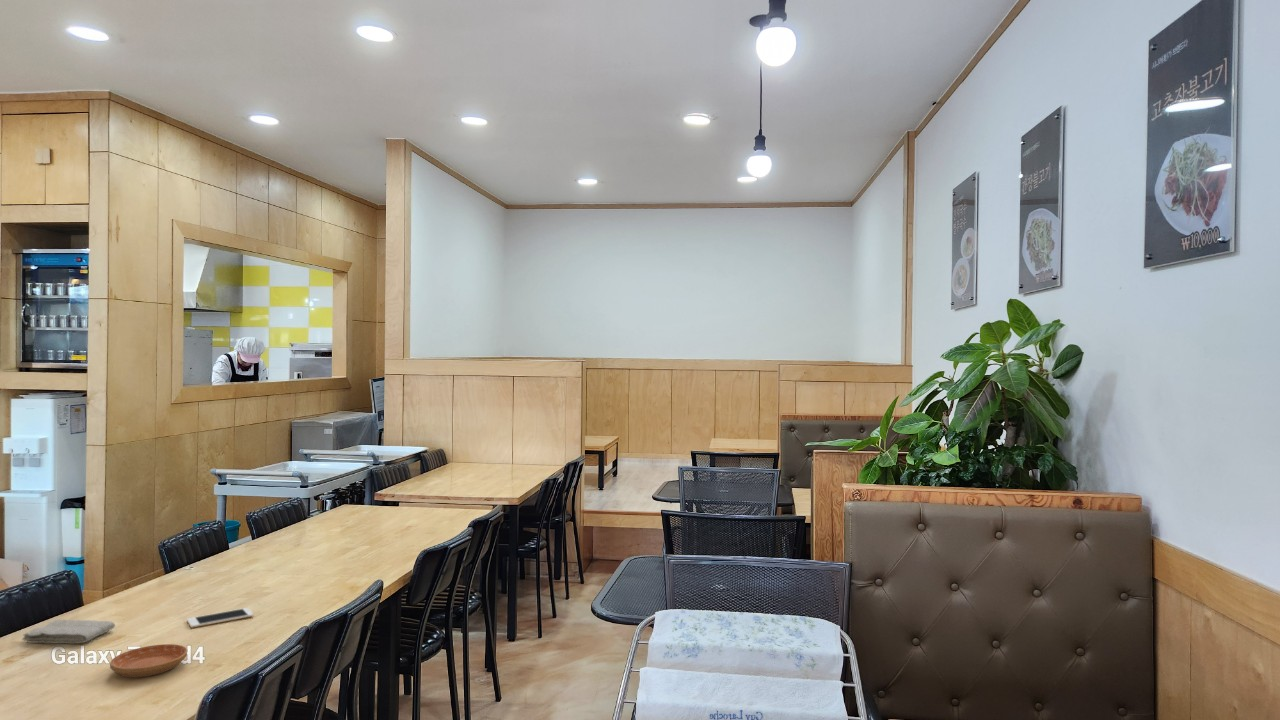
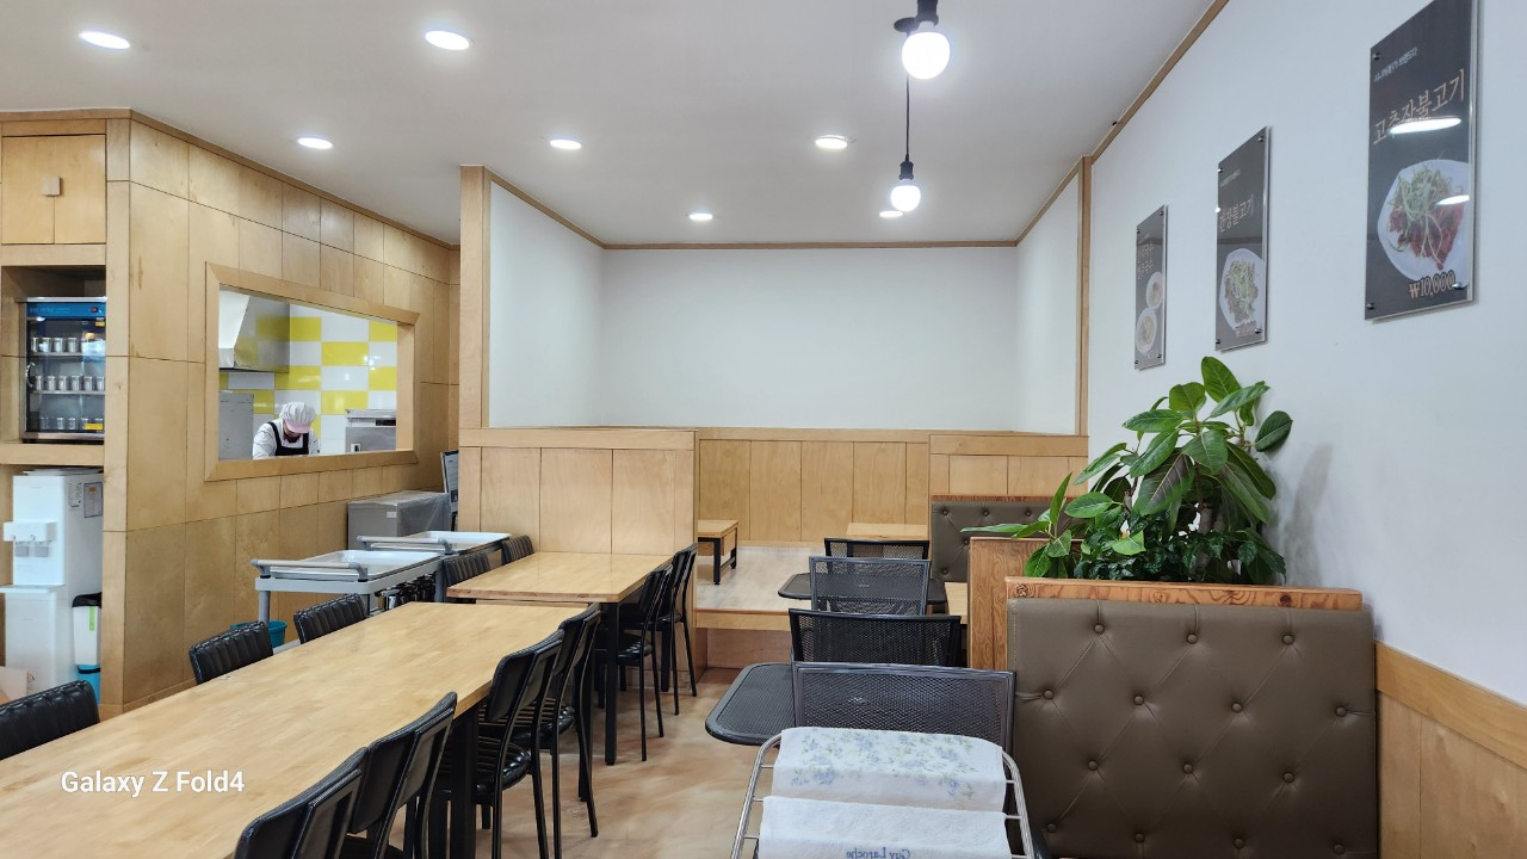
- saucer (149, 661)
- cell phone (220, 617)
- washcloth (69, 630)
